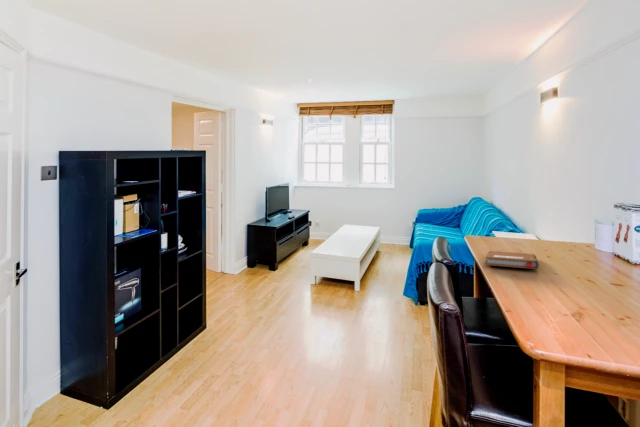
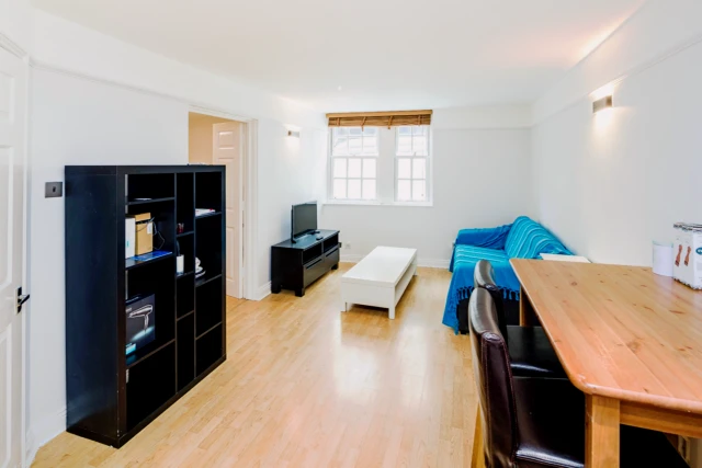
- notebook (511, 259)
